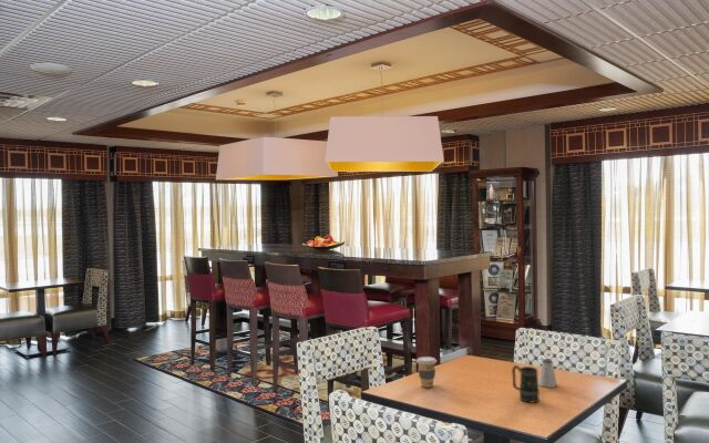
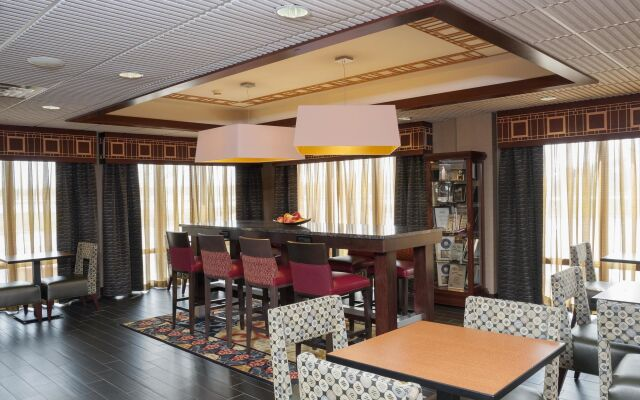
- coffee cup (427, 372)
- saltshaker (547, 372)
- mug (525, 382)
